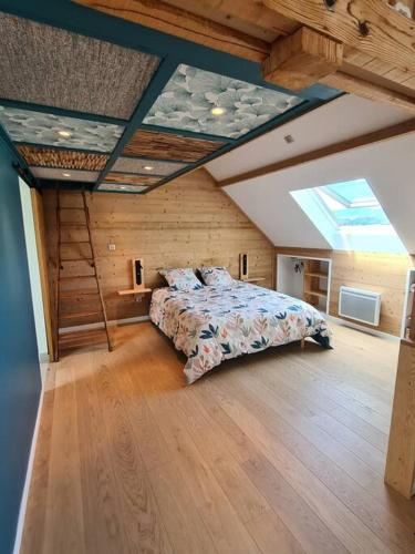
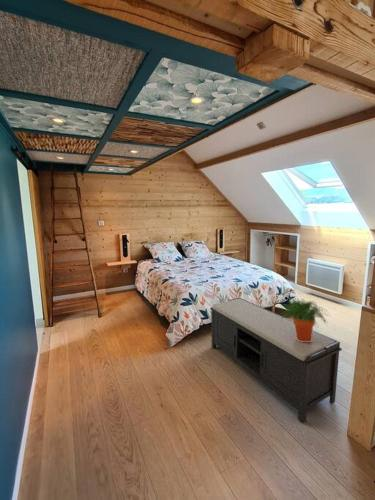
+ potted plant (305, 321)
+ bench (263, 345)
